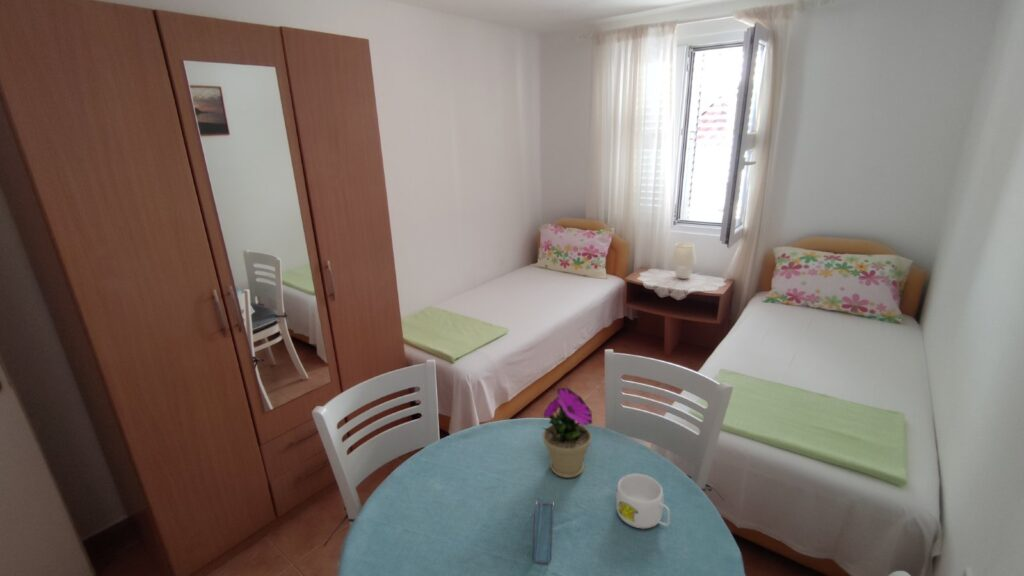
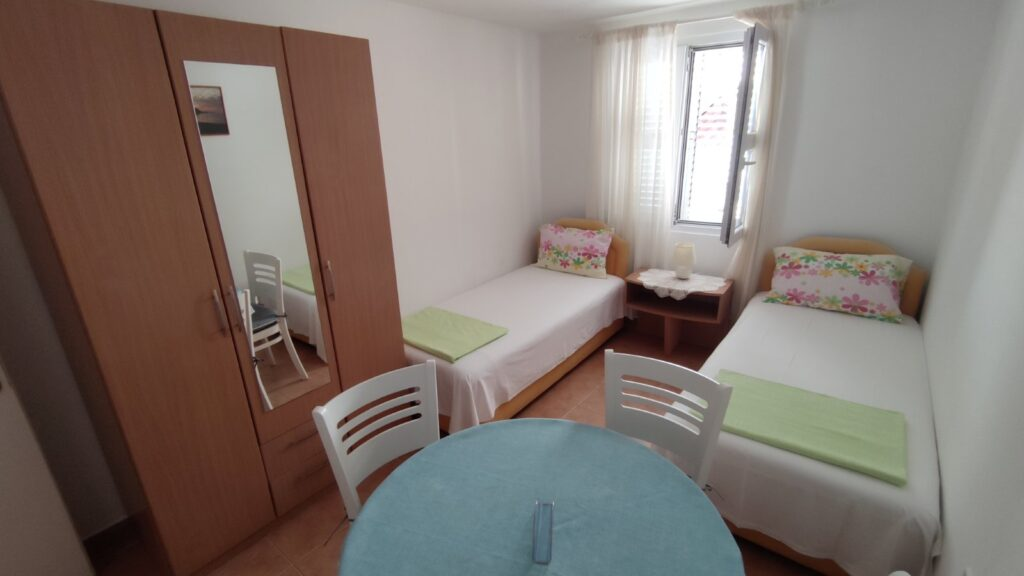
- flower pot (567, 430)
- mug (640, 501)
